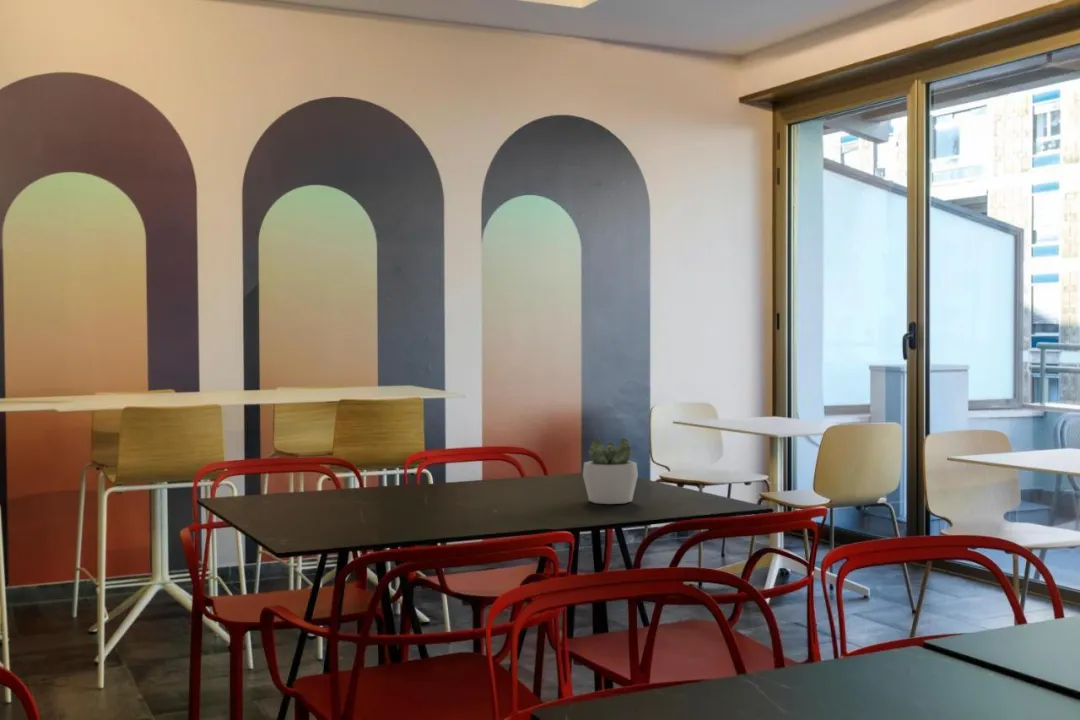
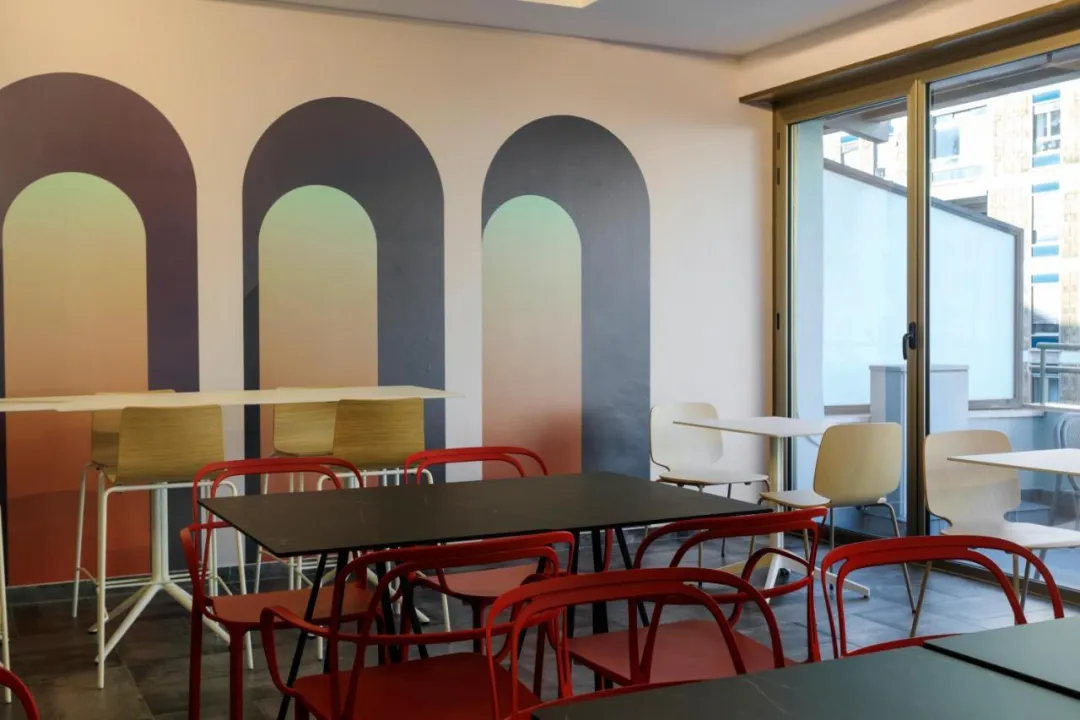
- succulent plant (610, 470)
